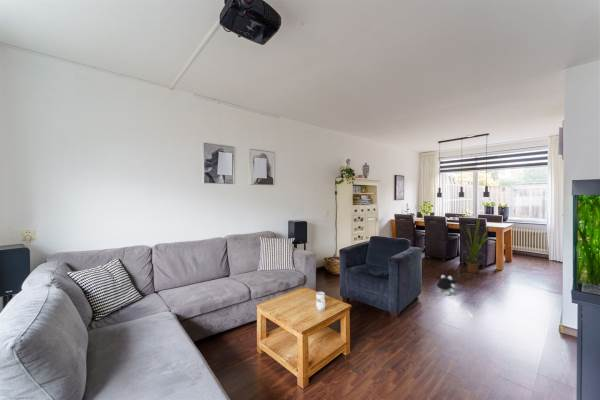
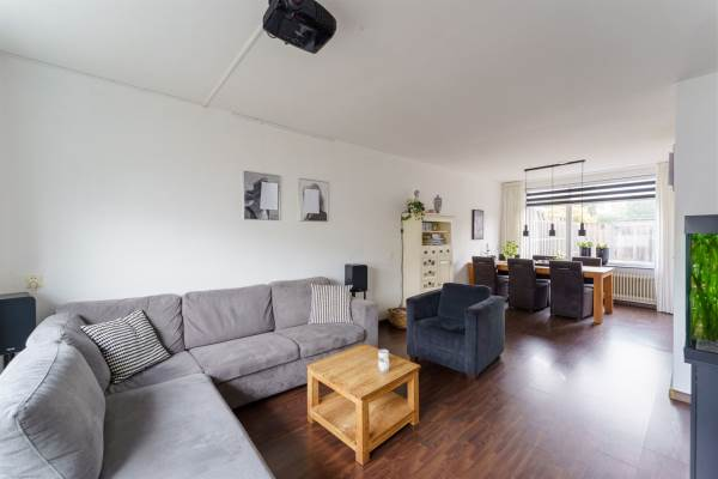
- plush toy (445, 284)
- house plant (472, 246)
